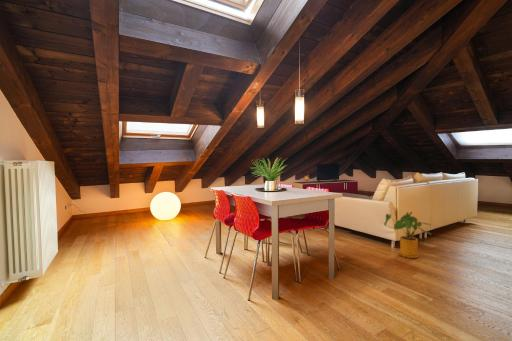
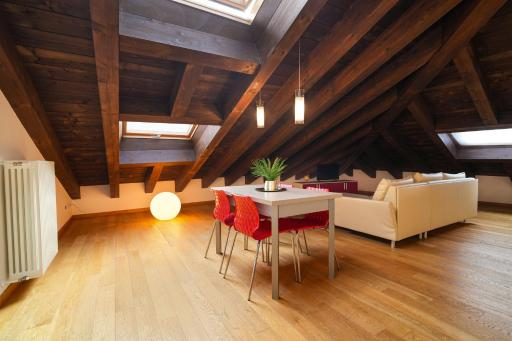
- house plant (410, 234)
